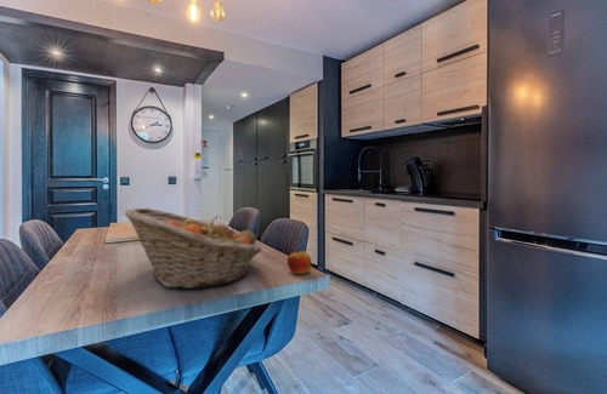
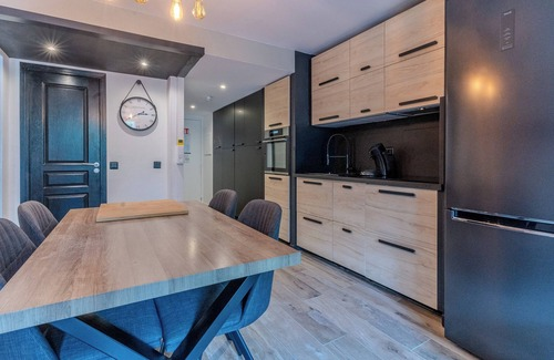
- apple (299, 259)
- fruit basket (195, 240)
